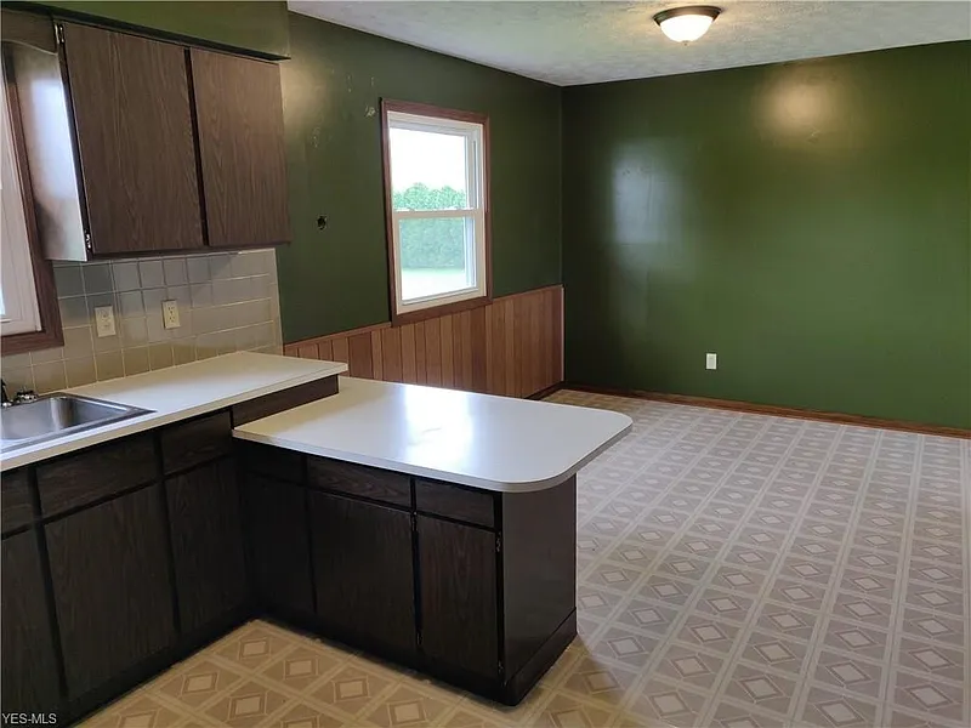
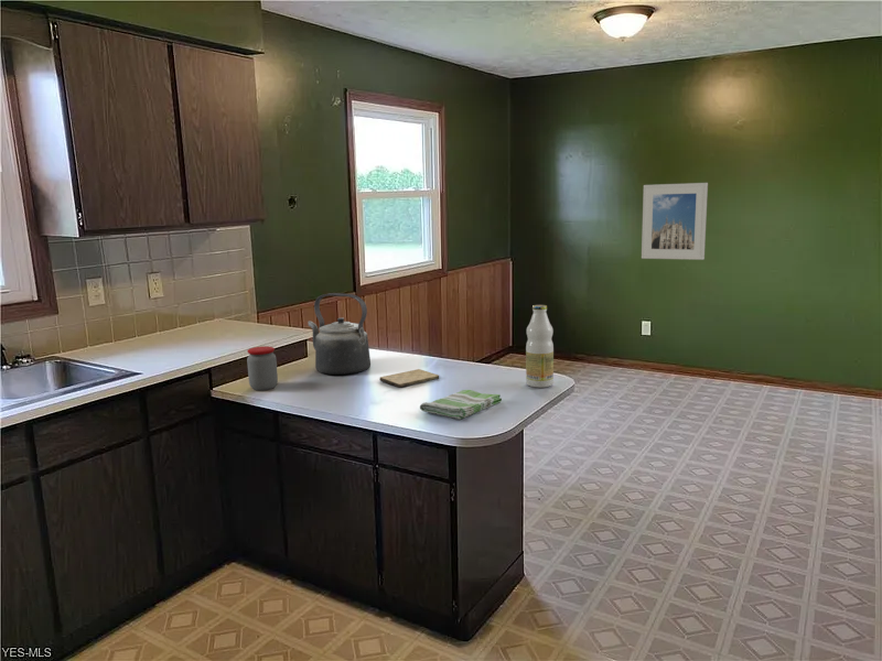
+ dish towel (461, 401)
+ jar (262, 368)
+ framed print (673, 221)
+ kettle (336, 330)
+ cutting board (409, 377)
+ bottle (539, 345)
